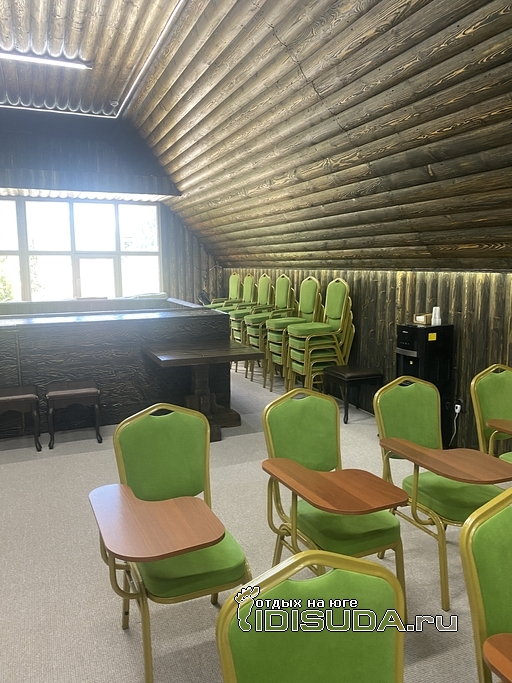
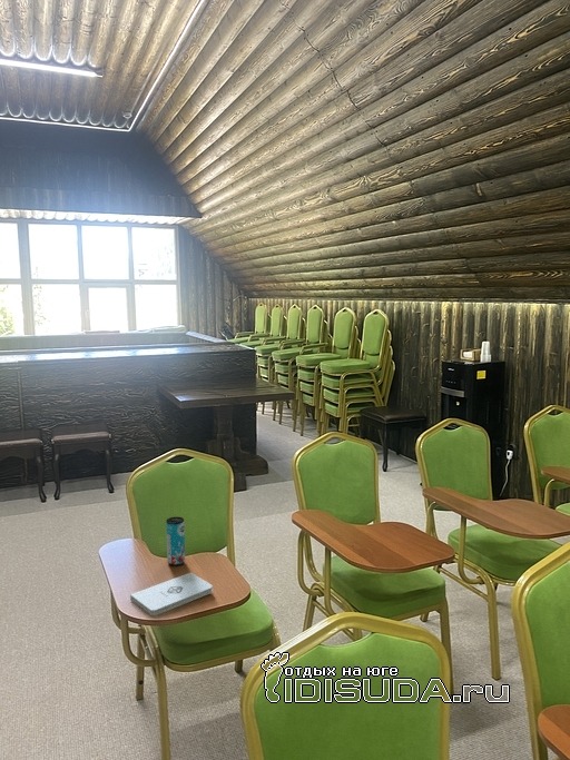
+ notepad (173, 593)
+ beverage can (175, 541)
